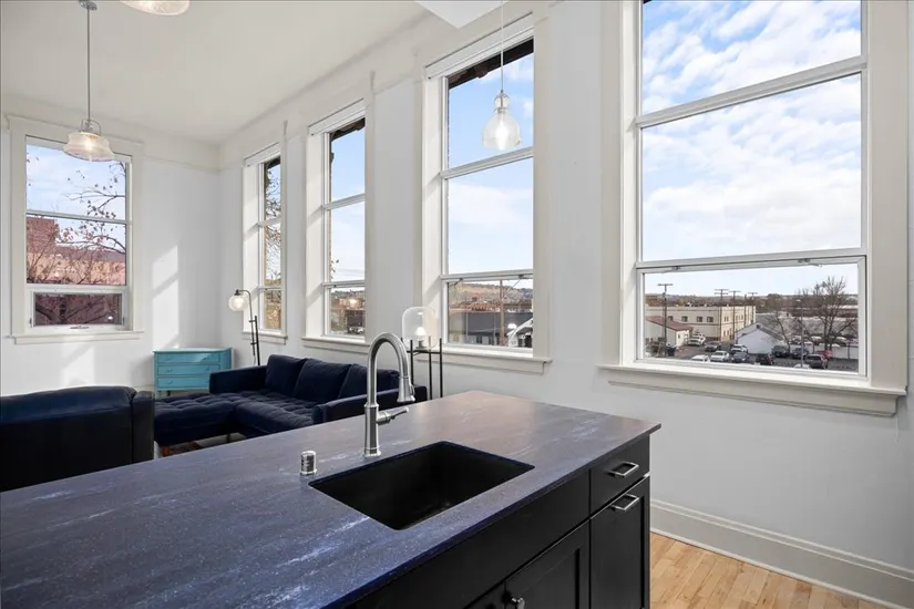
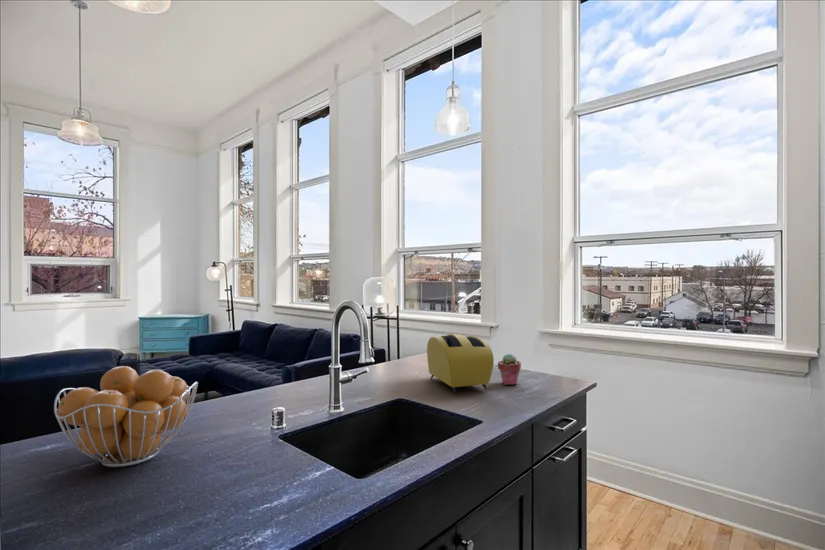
+ potted succulent (509, 368)
+ toaster (457, 359)
+ fruit basket (131, 412)
